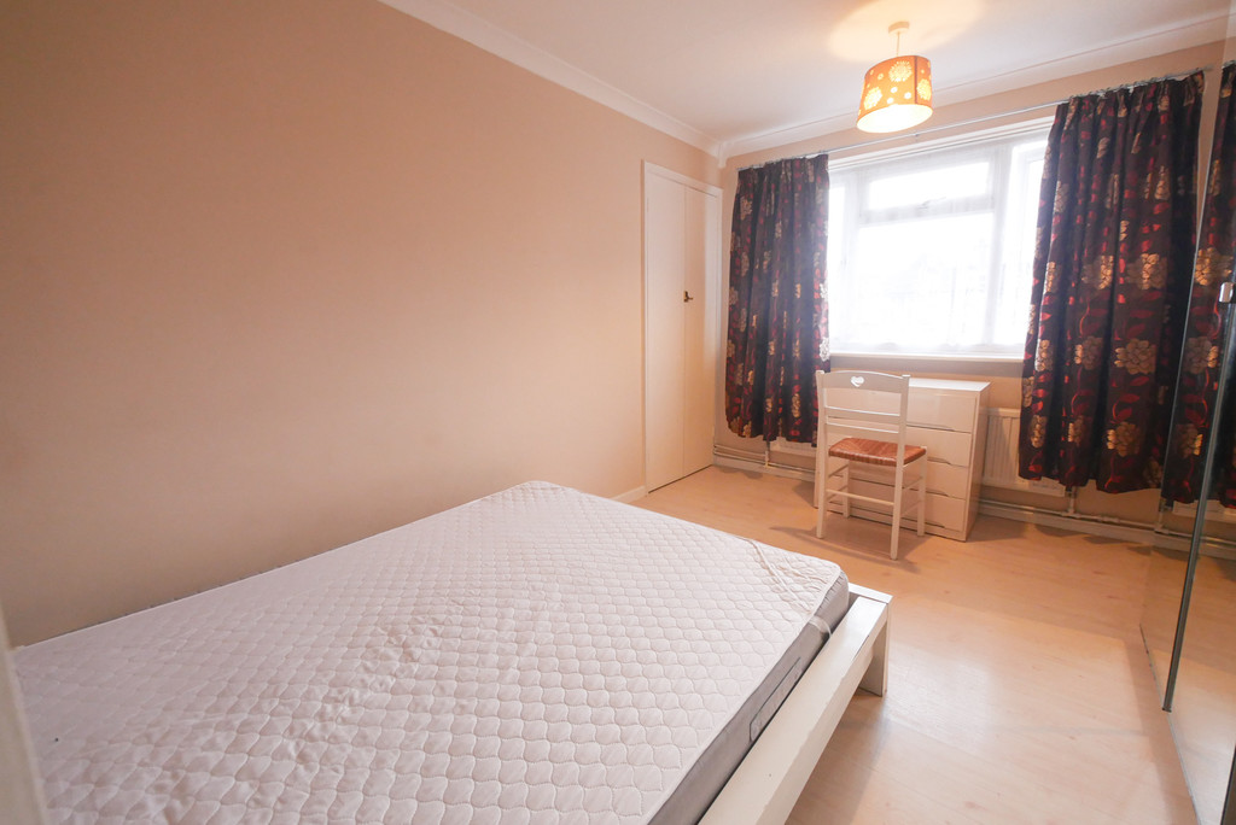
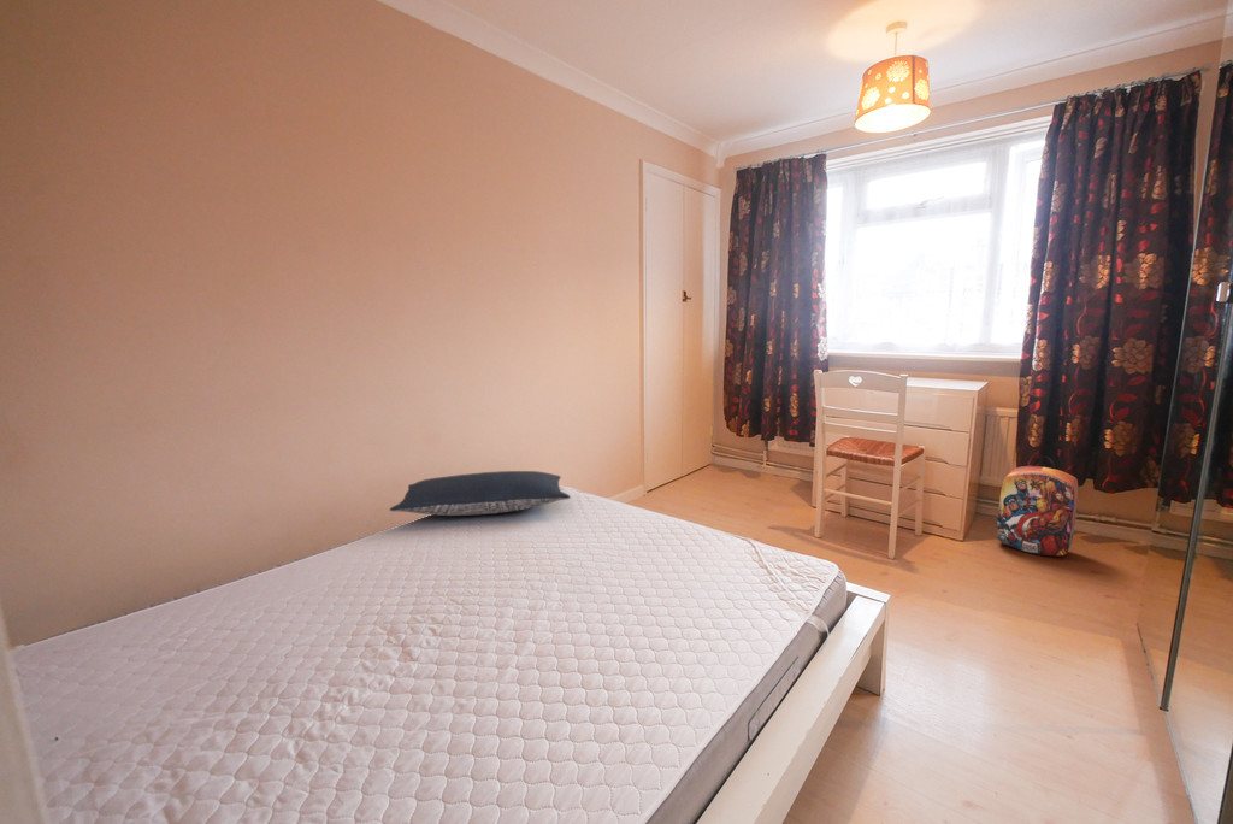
+ pillow (484, 492)
+ backpack (1037, 505)
